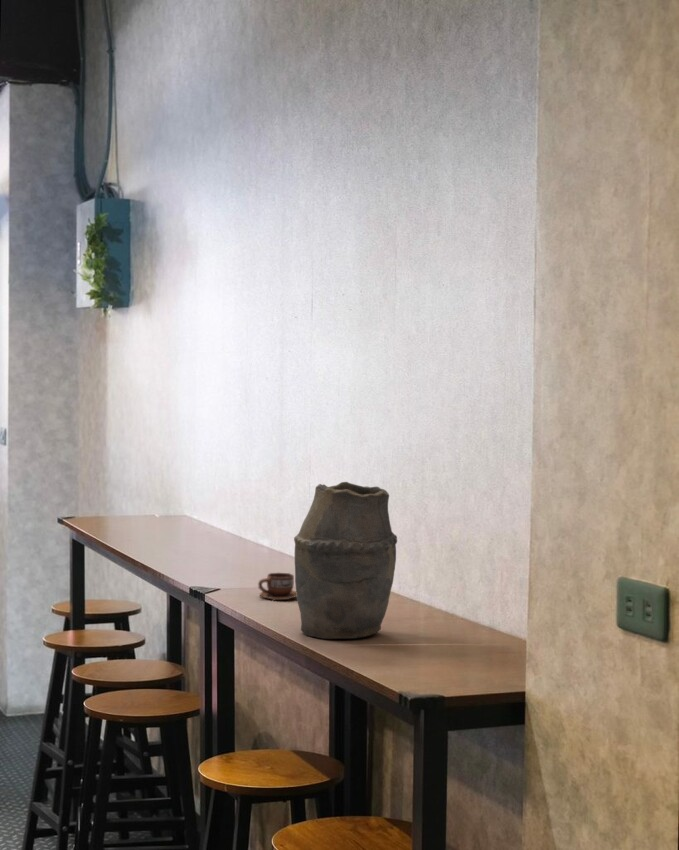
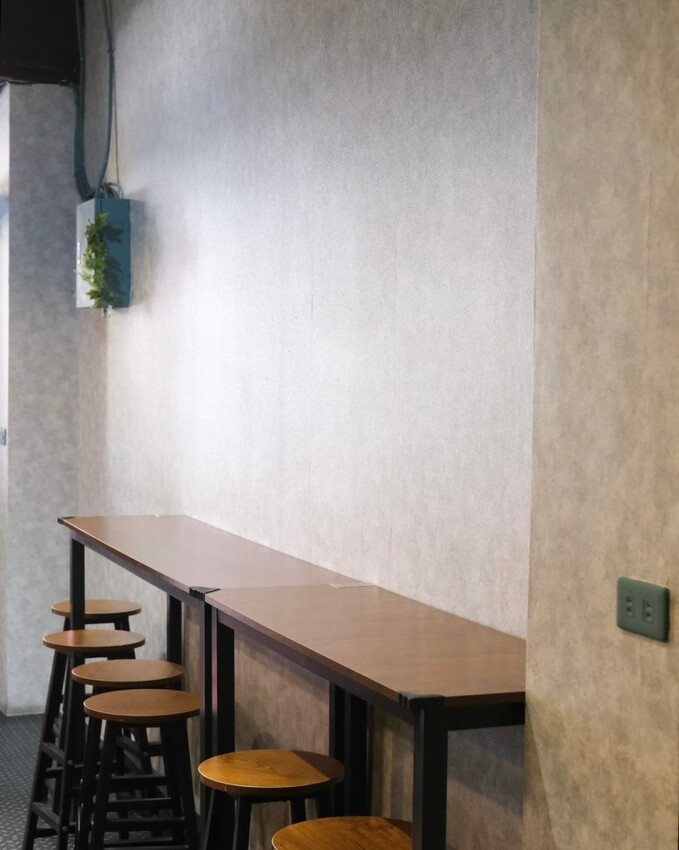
- cup (278, 586)
- vase (346, 558)
